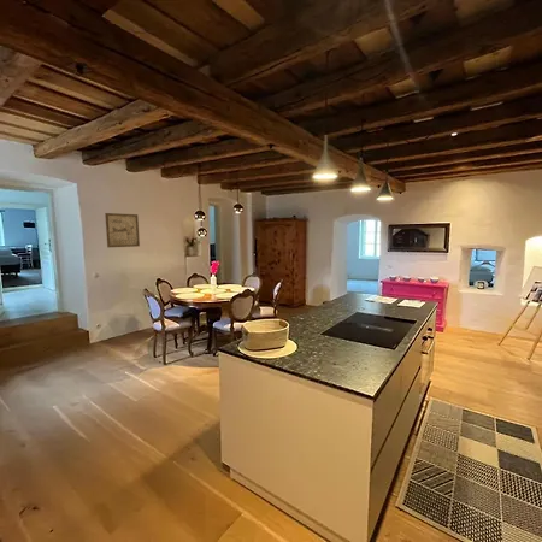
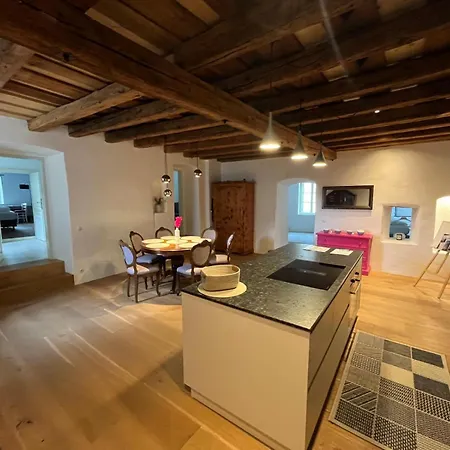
- wall art (123, 230)
